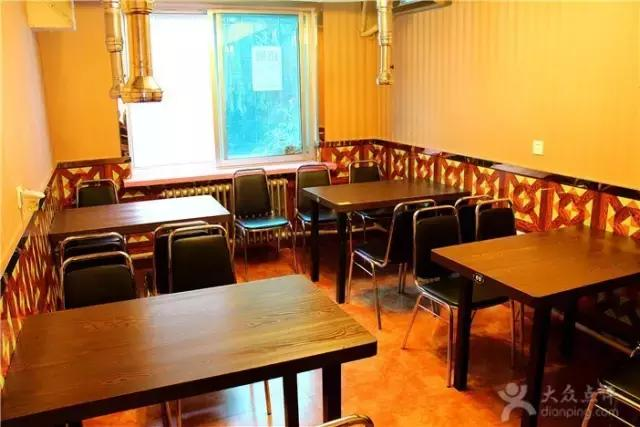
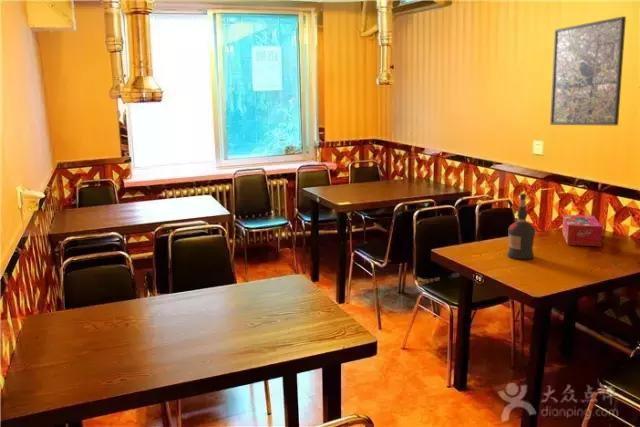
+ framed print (584, 75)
+ liquor bottle (521, 225)
+ tissue box (581, 229)
